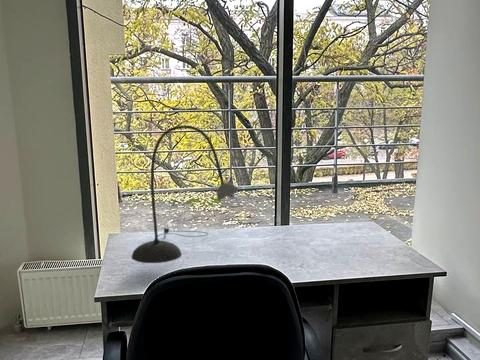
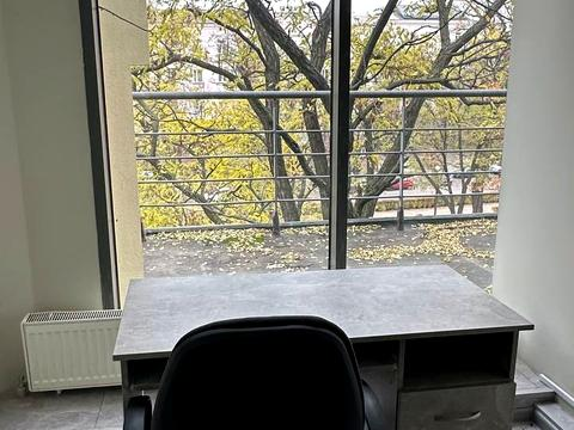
- desk lamp (217, 192)
